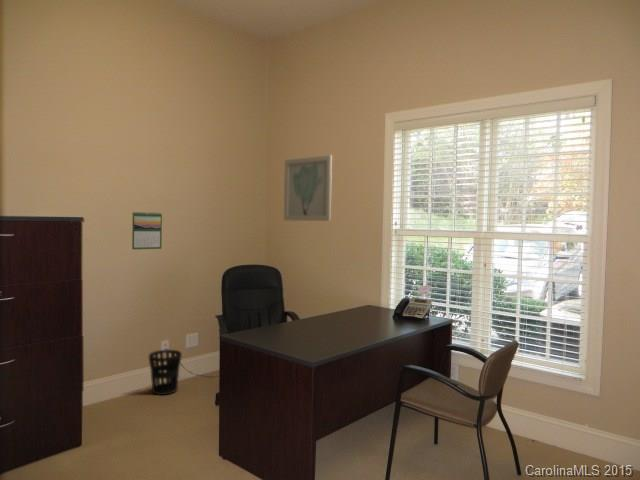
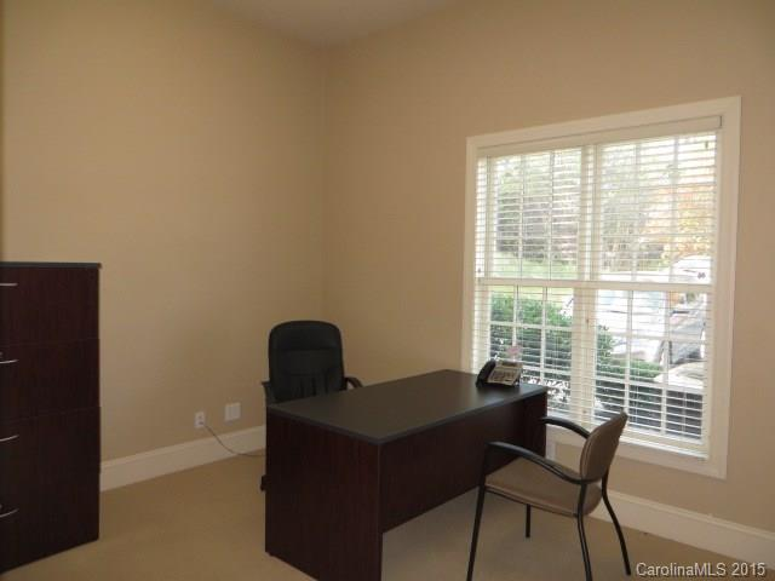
- wastebasket (165, 372)
- wall art (306, 189)
- calendar (147, 230)
